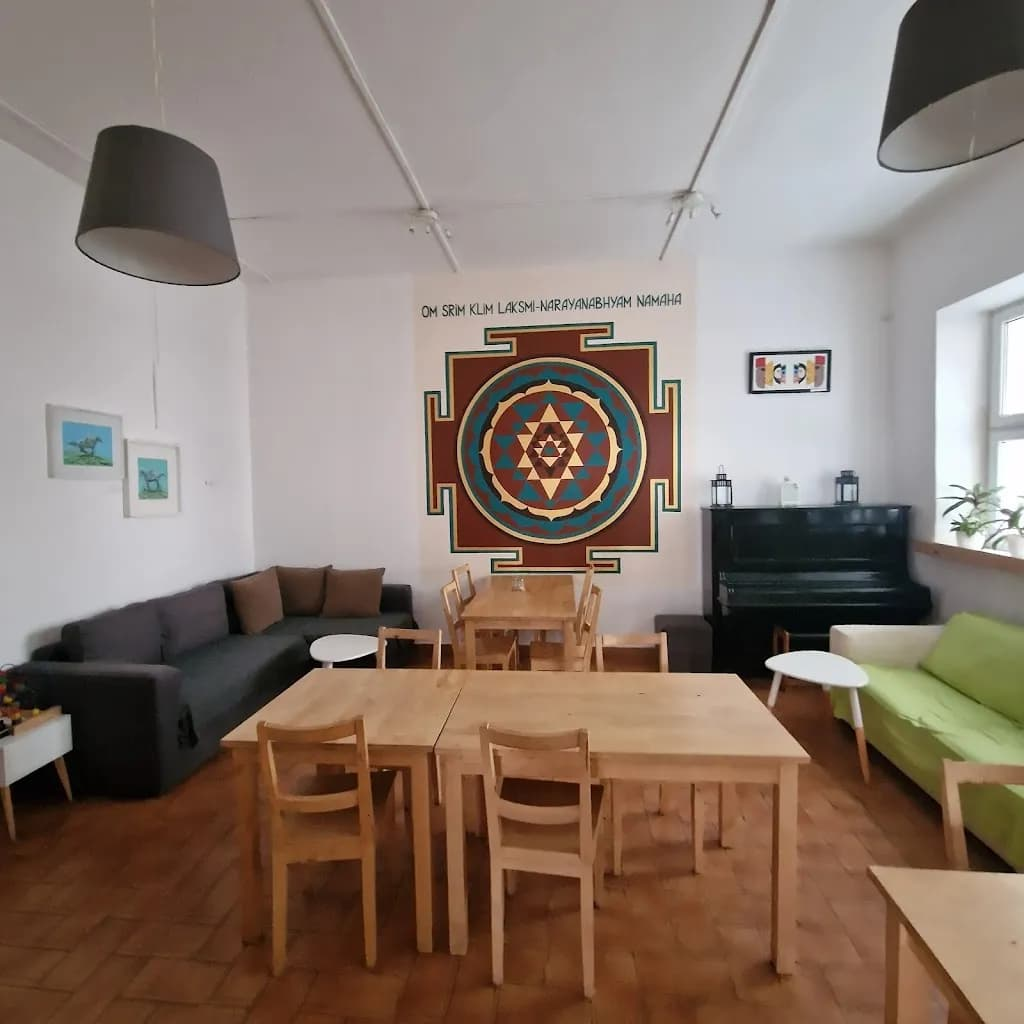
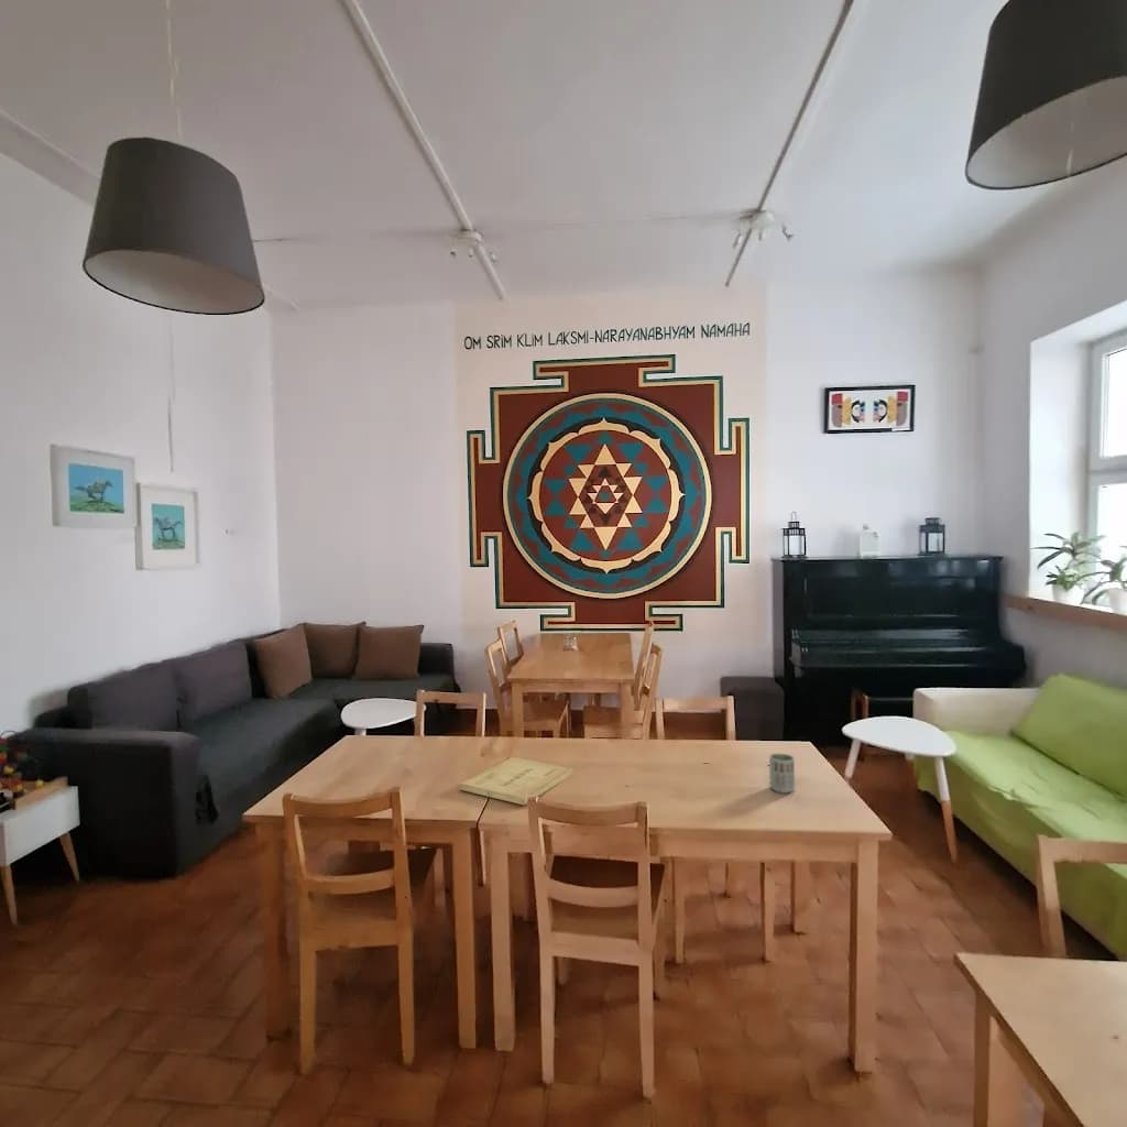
+ book (517, 778)
+ cup (781, 773)
